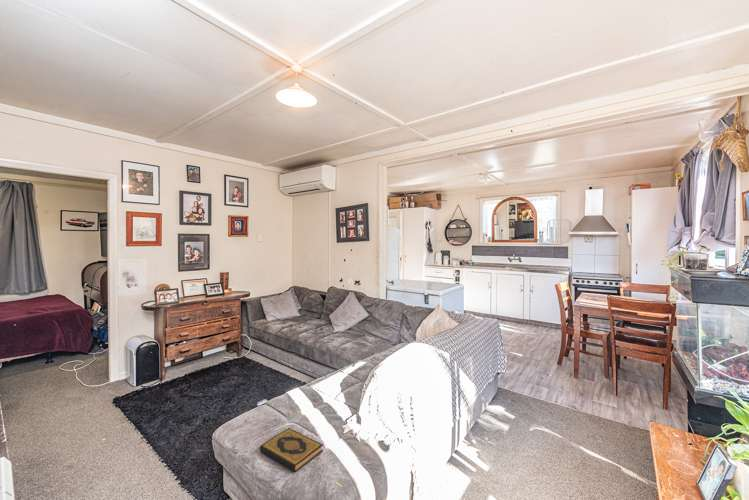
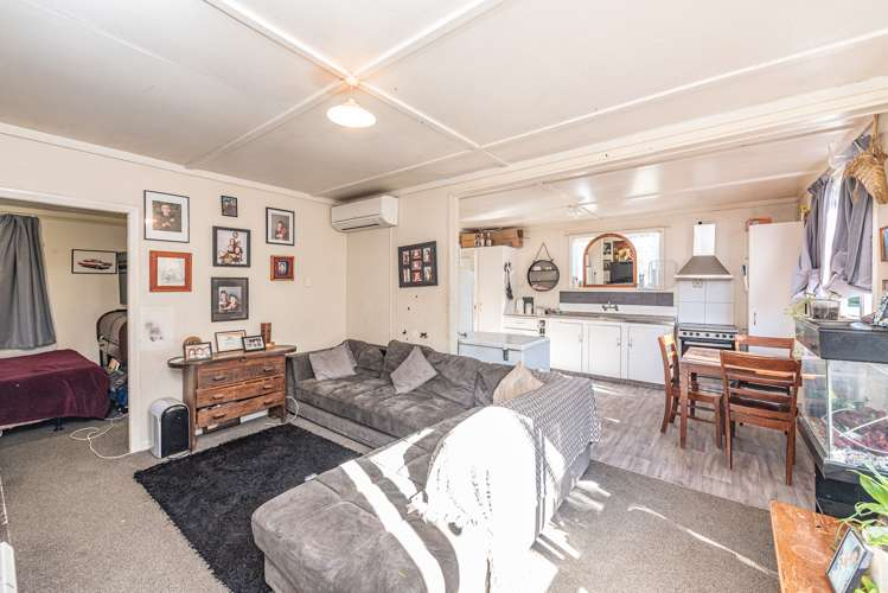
- hardback book (291, 448)
